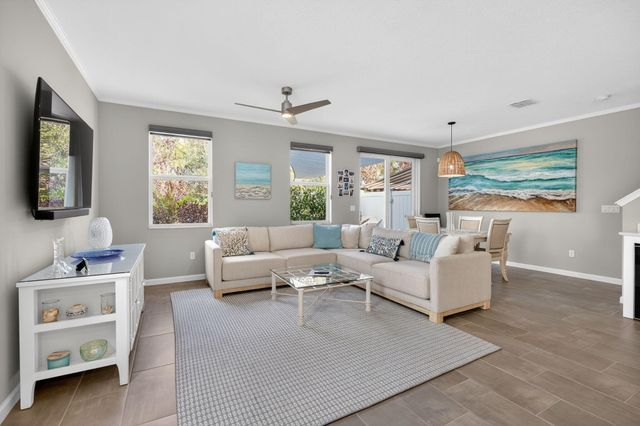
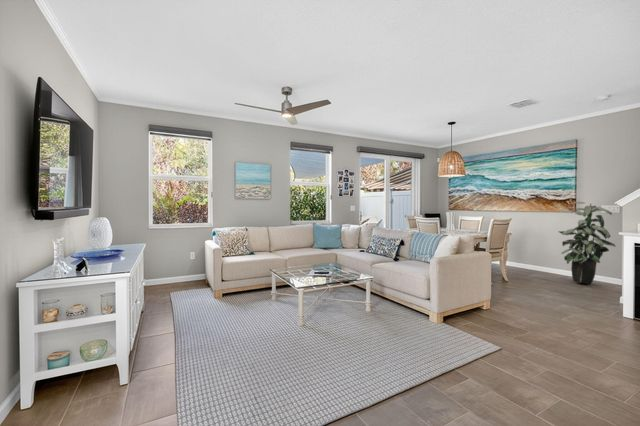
+ indoor plant (583, 242)
